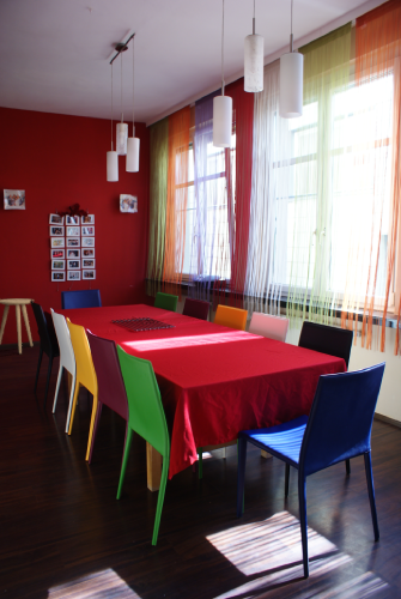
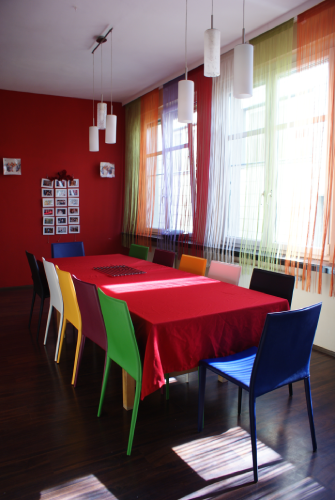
- side table (17, 325)
